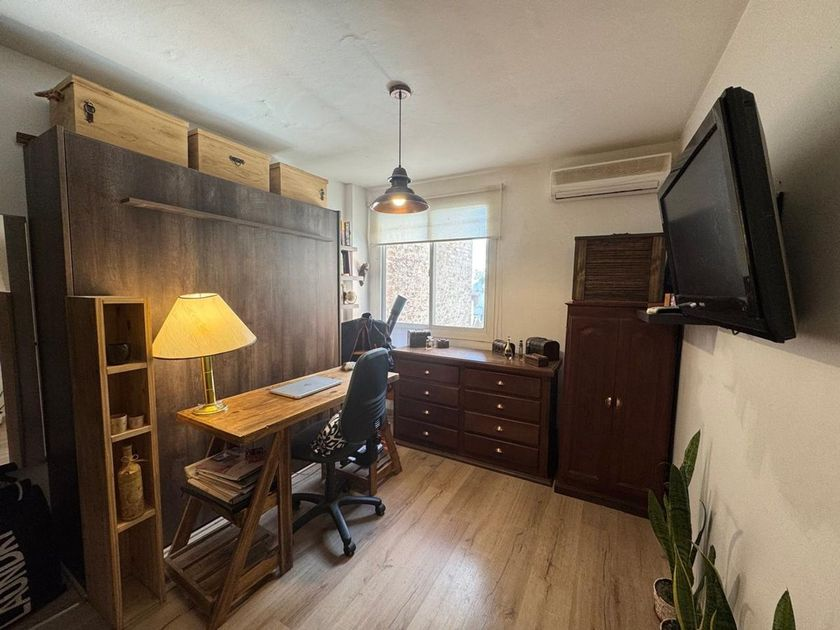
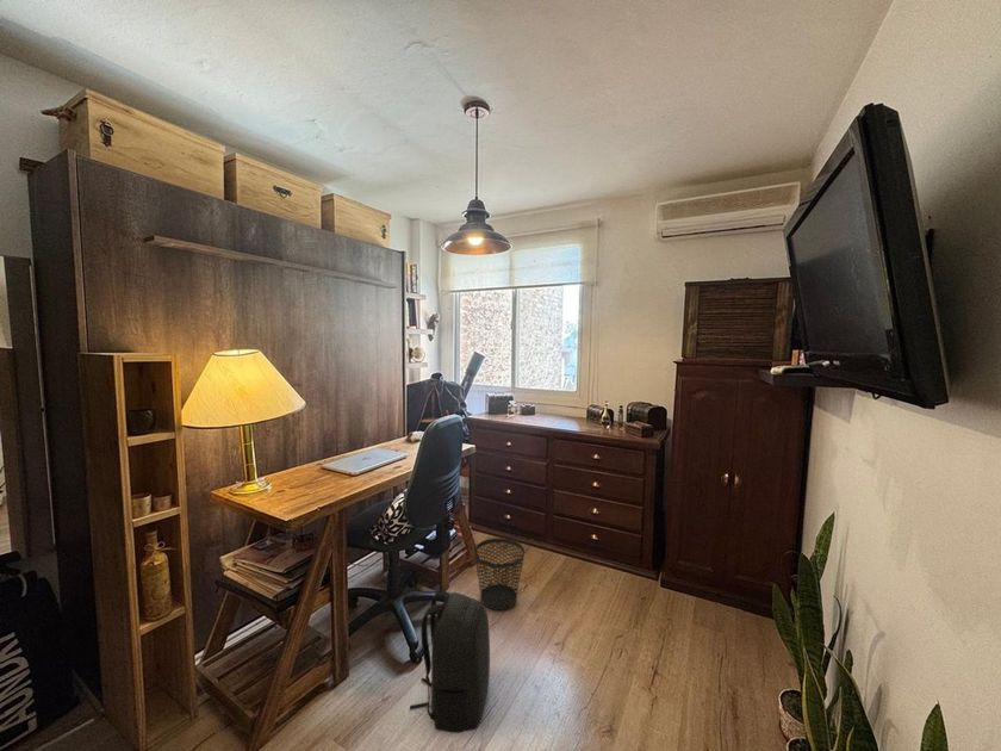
+ wastebasket (498, 575)
+ backpack (450, 647)
